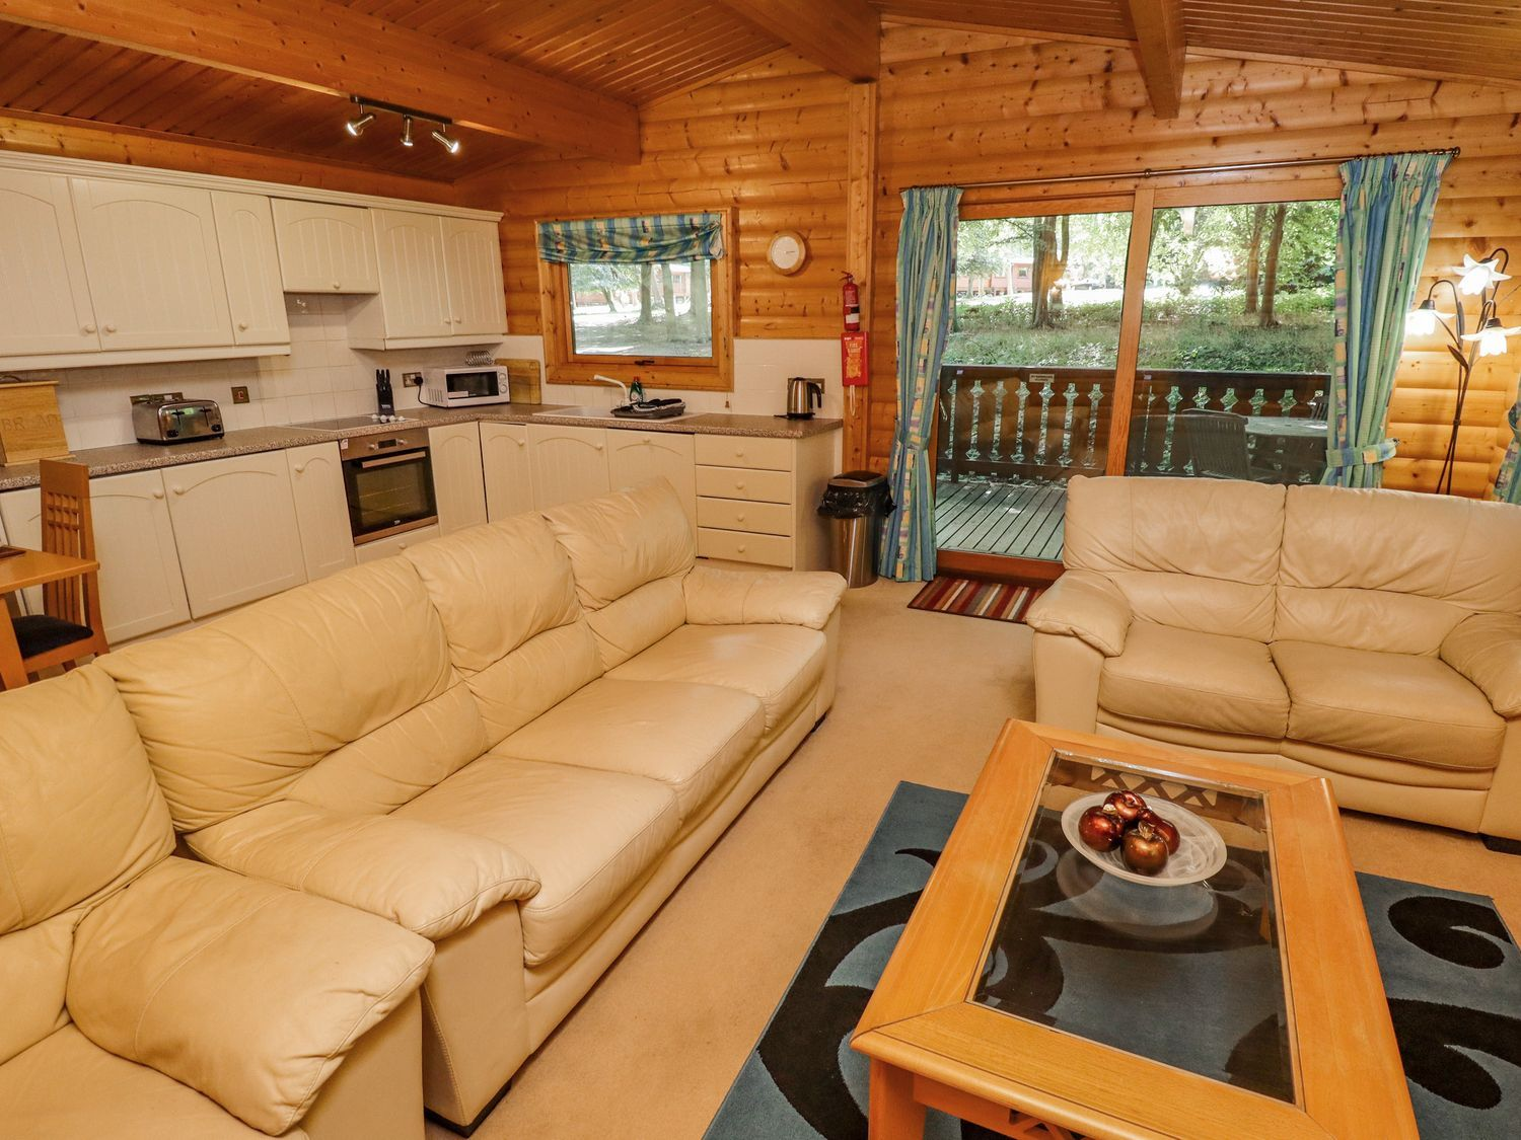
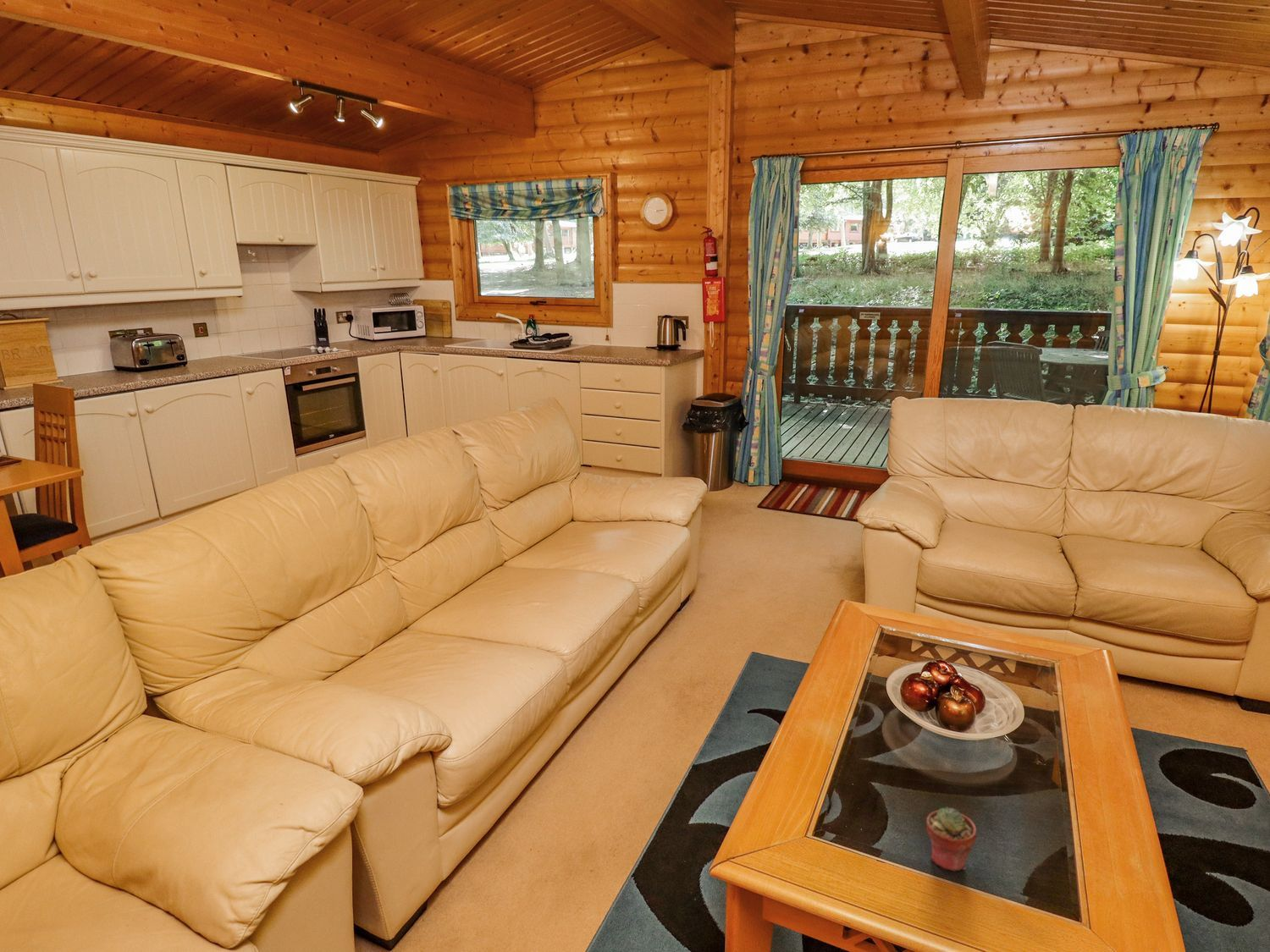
+ potted succulent (950, 834)
